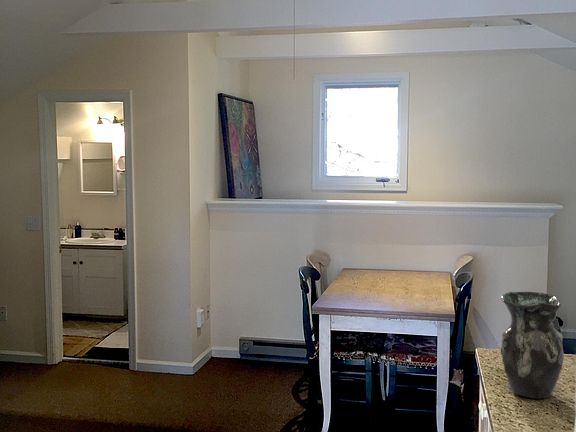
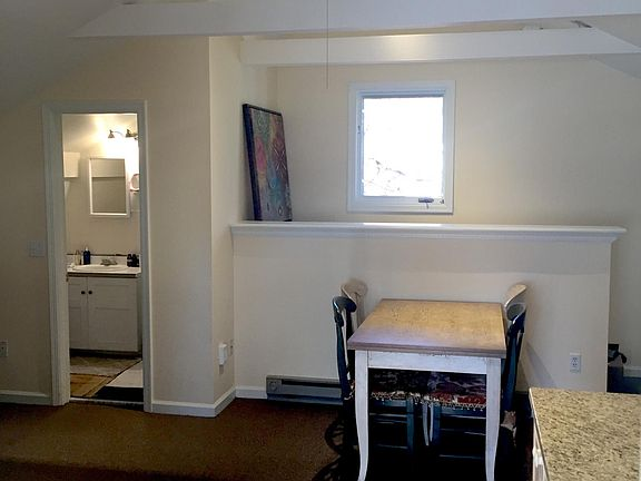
- vase (531, 344)
